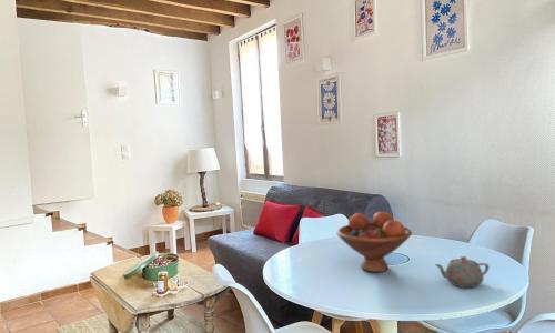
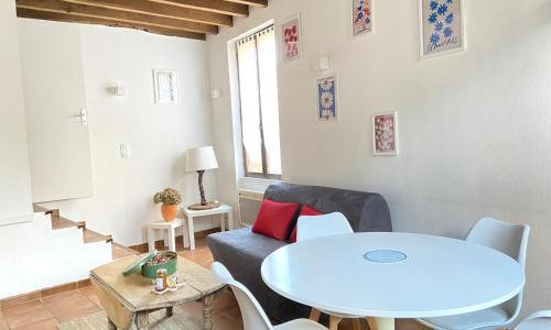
- fruit bowl (373, 242)
- teapot (462, 270)
